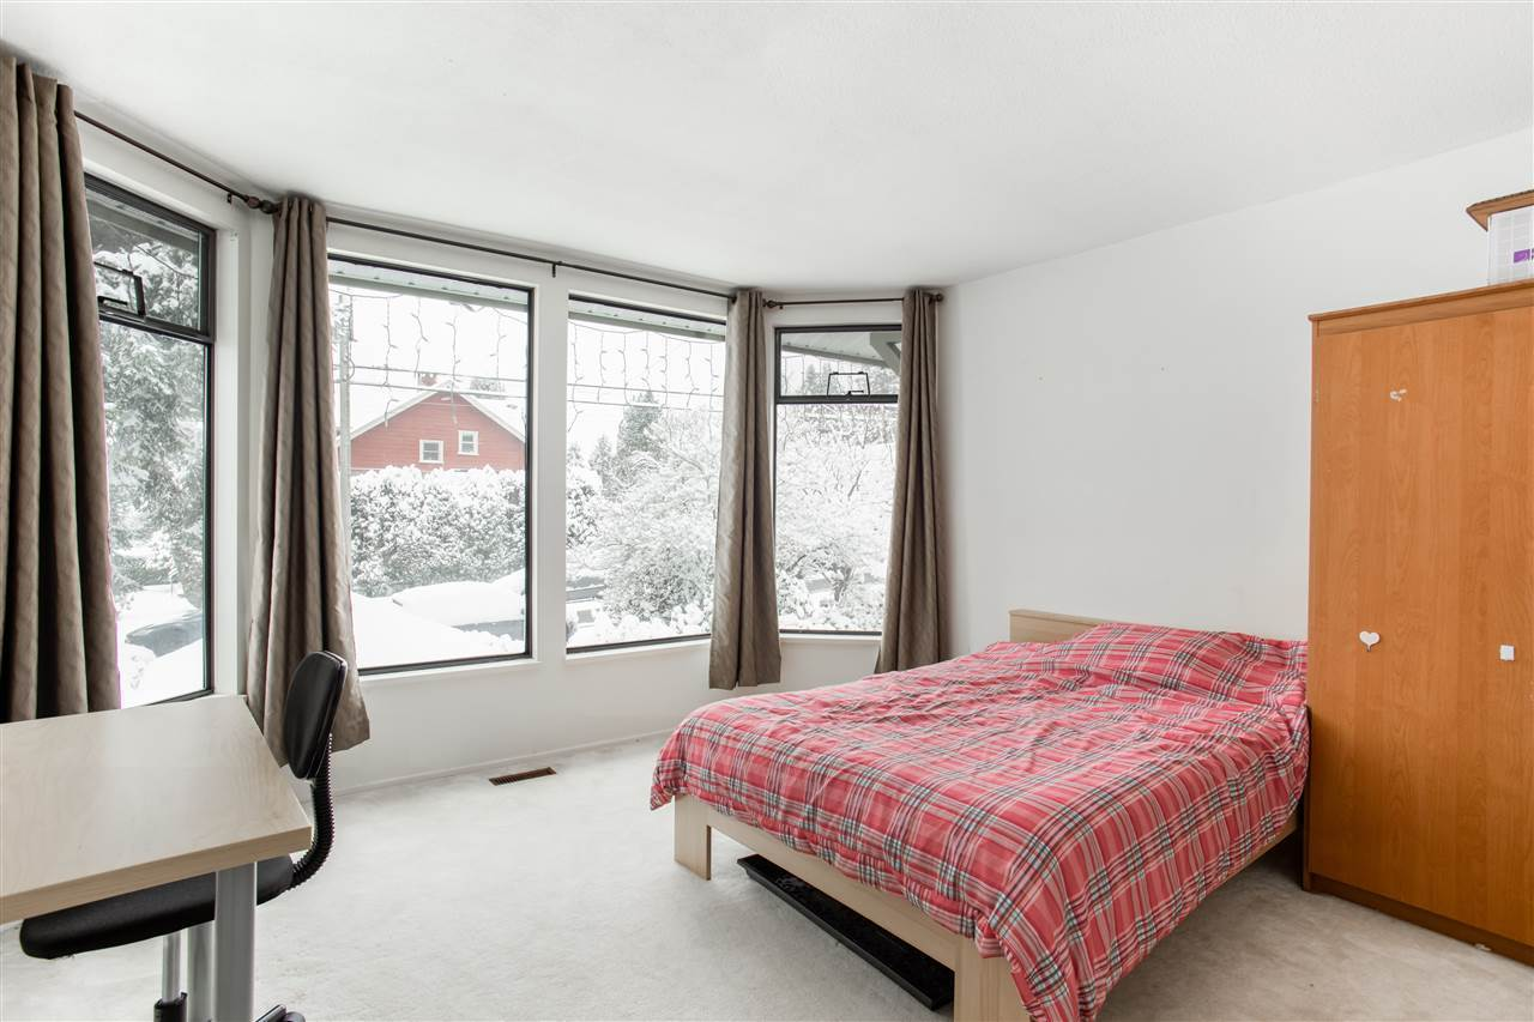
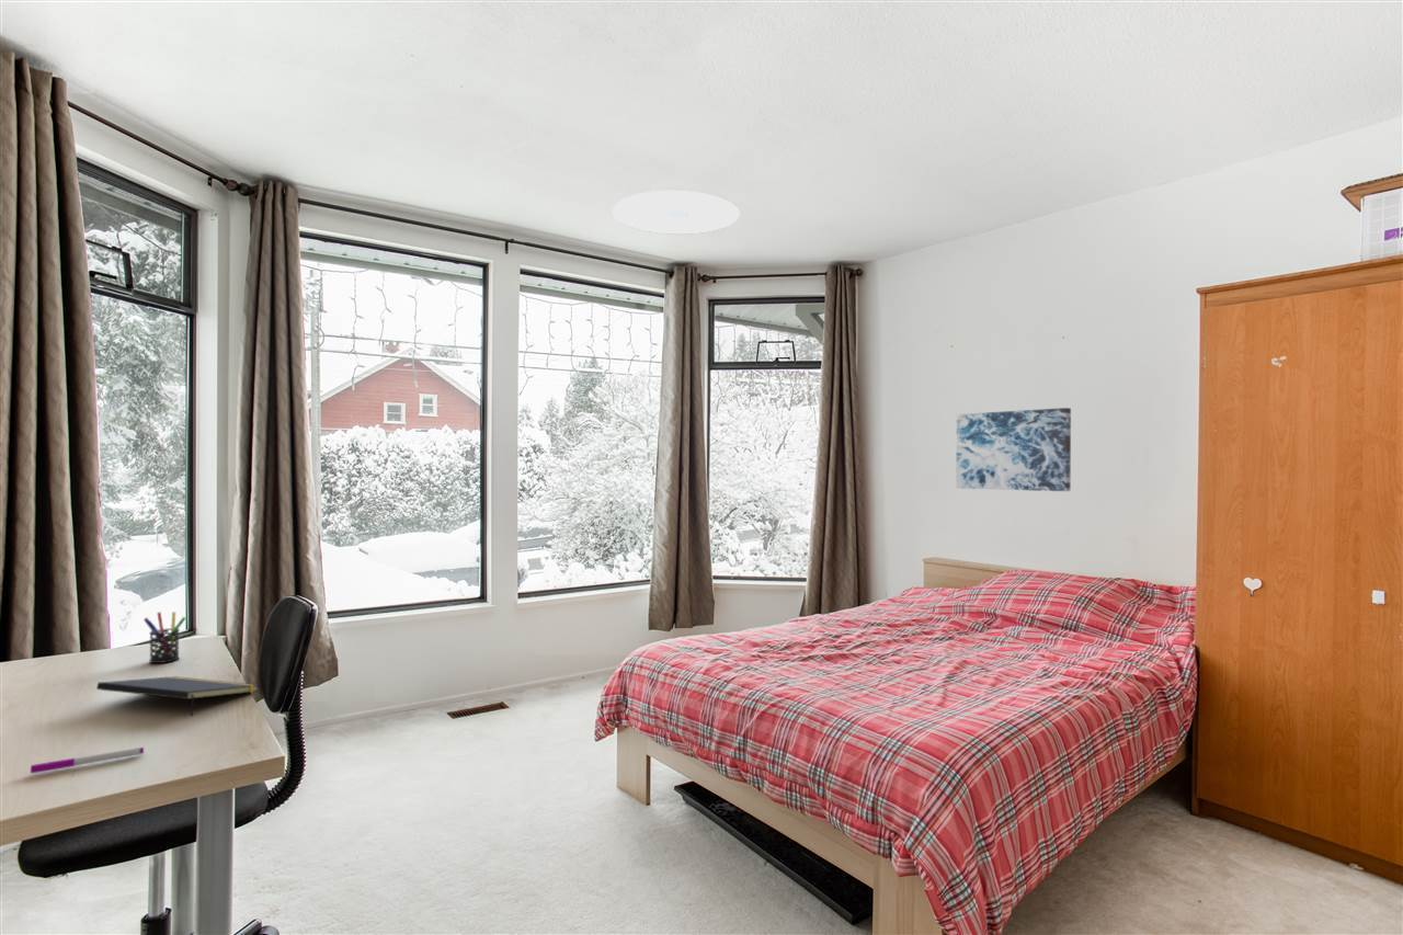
+ pen holder (168, 635)
+ pen (89, 759)
+ wall art (1010, 451)
+ notepad (180, 686)
+ ceiling light (676, 207)
